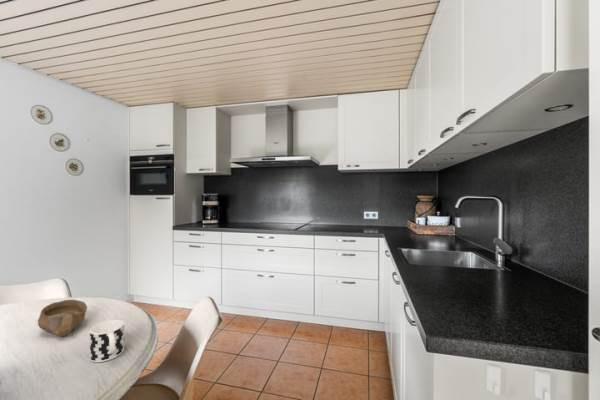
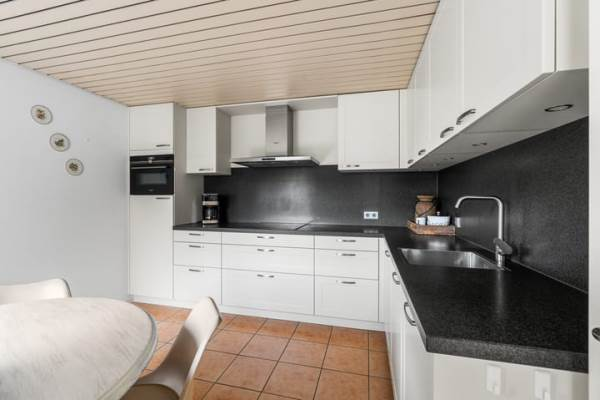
- bowl (65, 318)
- cup (108, 342)
